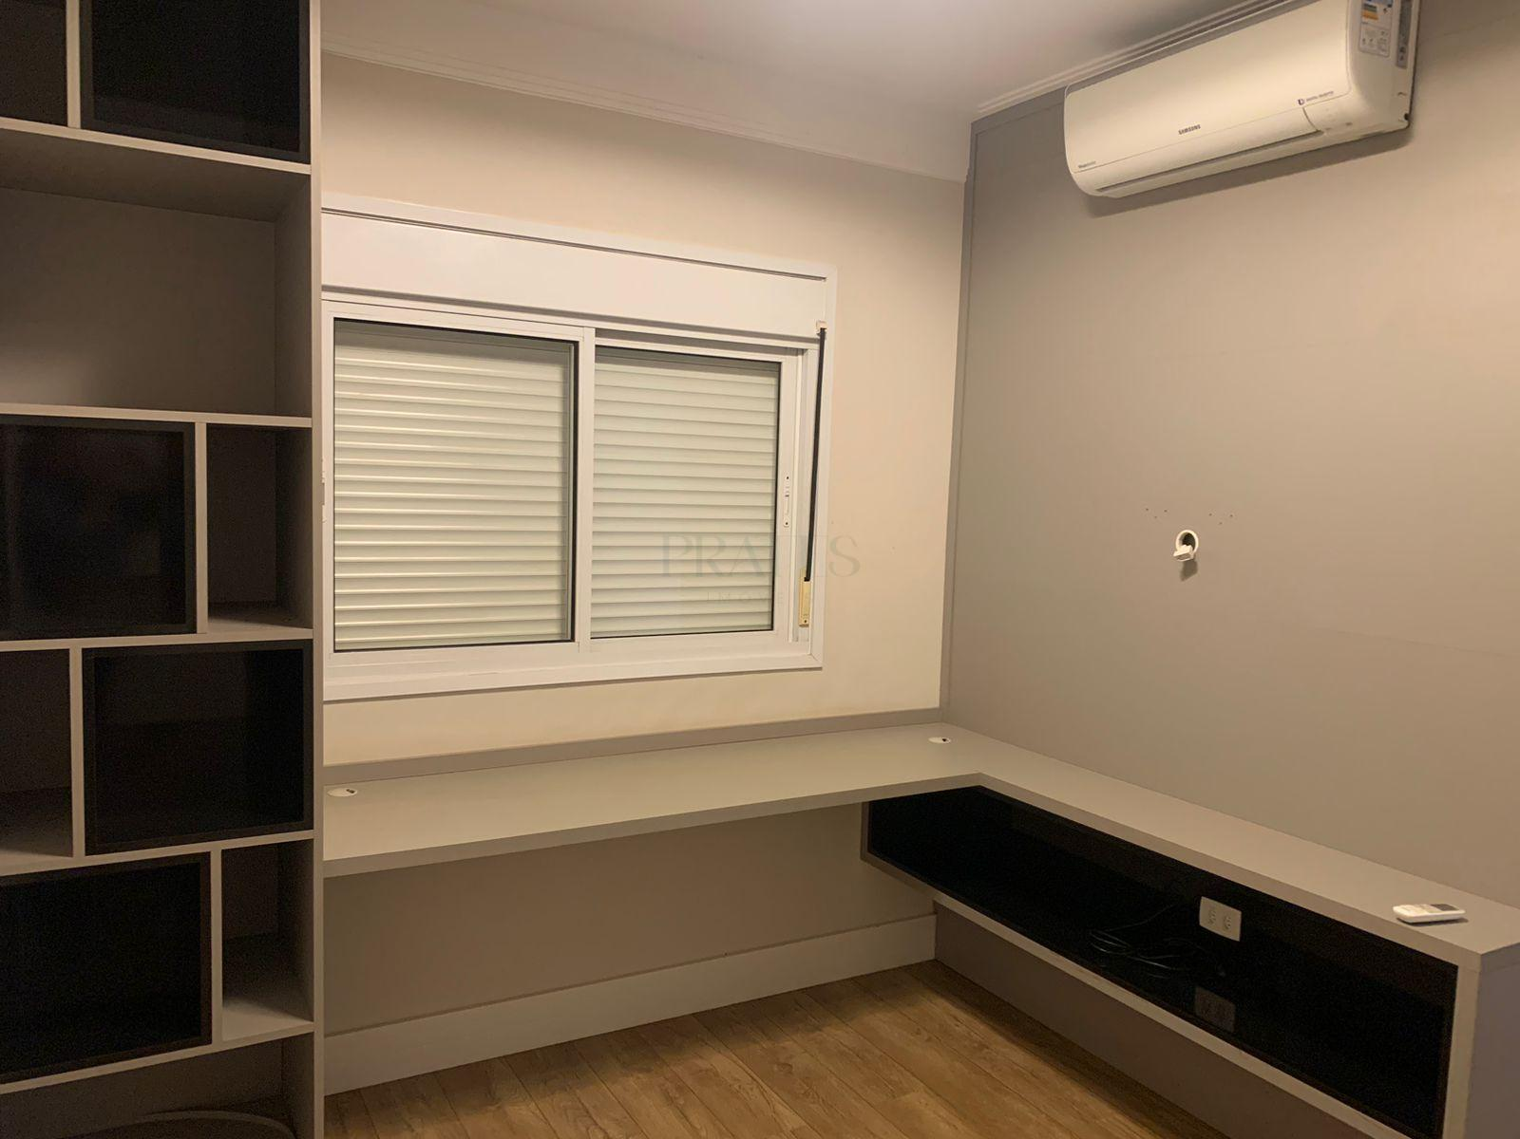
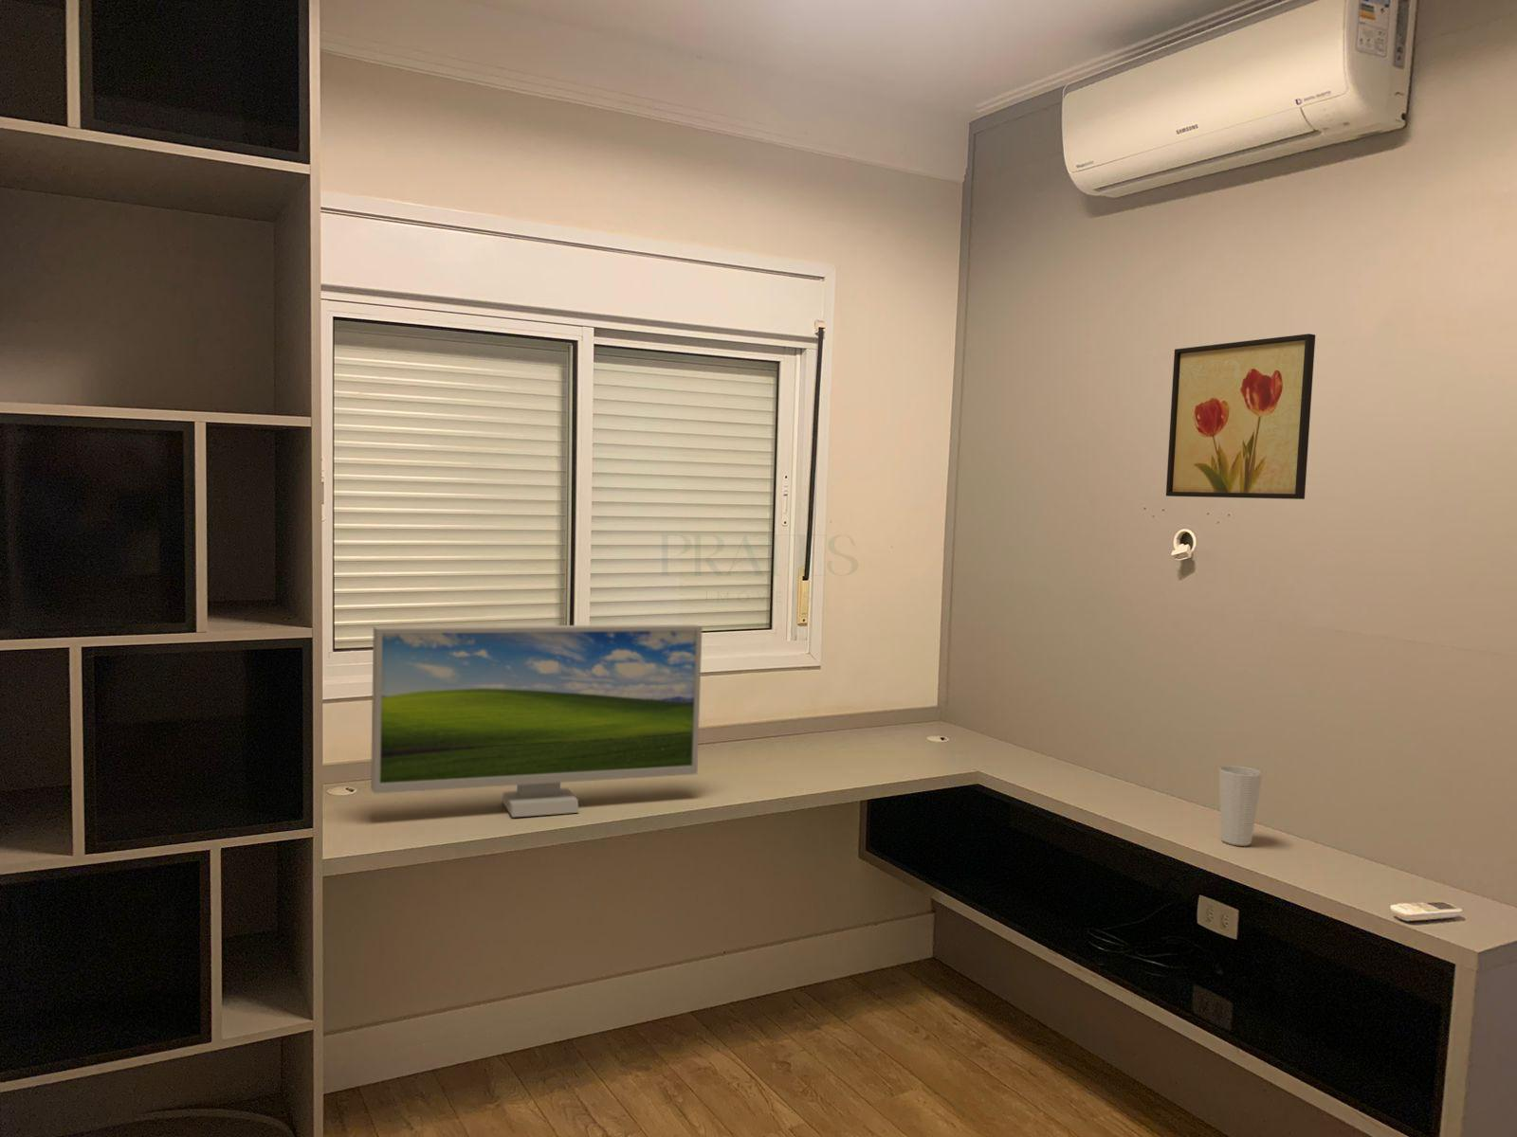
+ monitor (541, 717)
+ cup (1239, 805)
+ wall art (1239, 419)
